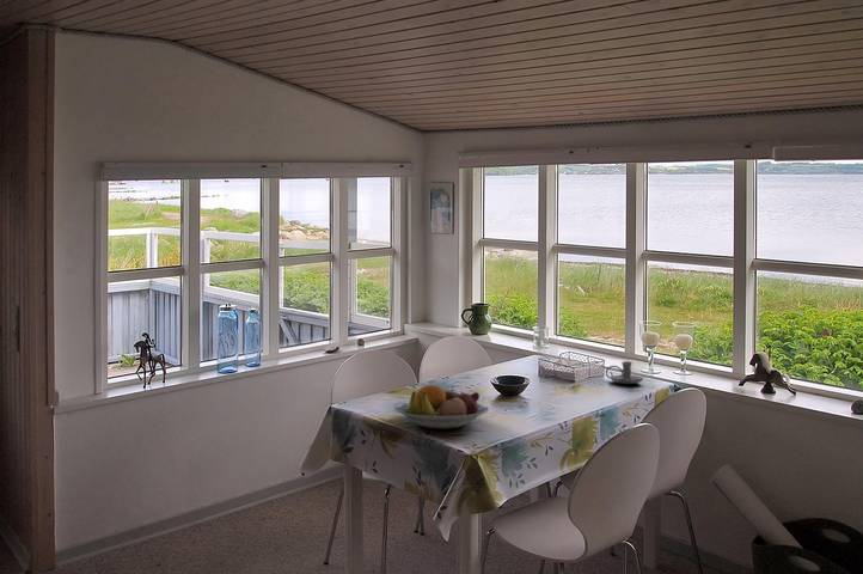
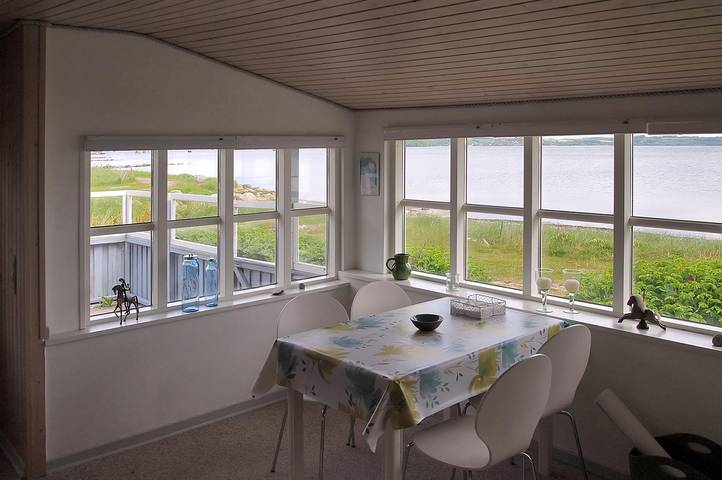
- fruit bowl (441, 404)
- candle holder (623, 372)
